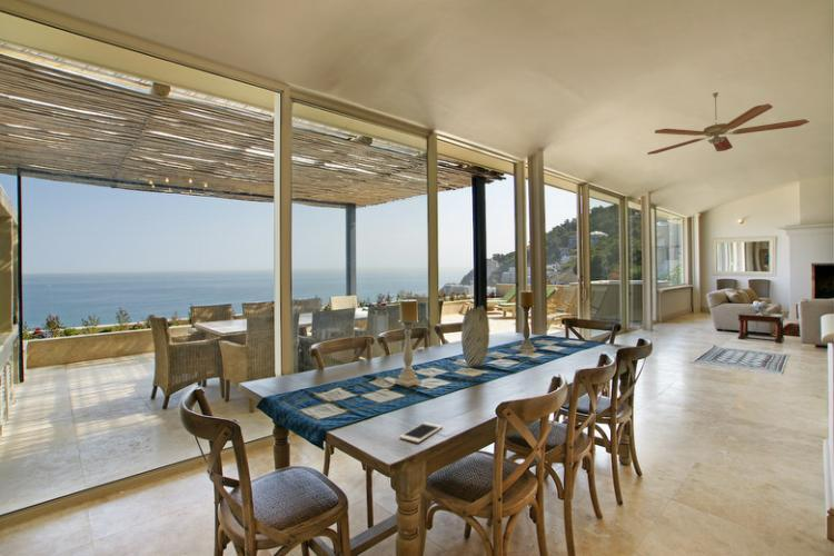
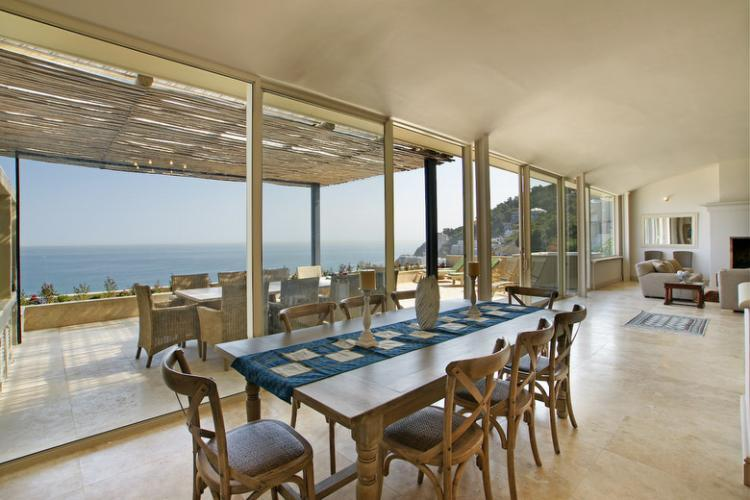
- ceiling fan (715, 117)
- cell phone (421, 431)
